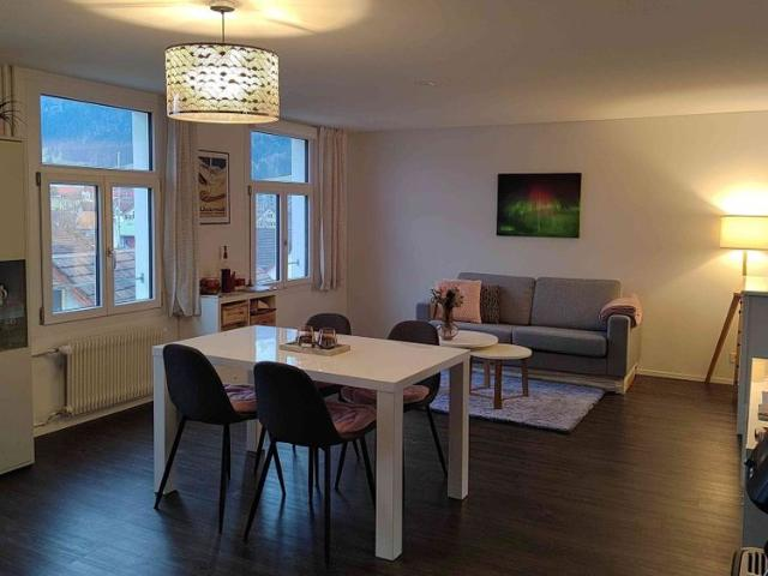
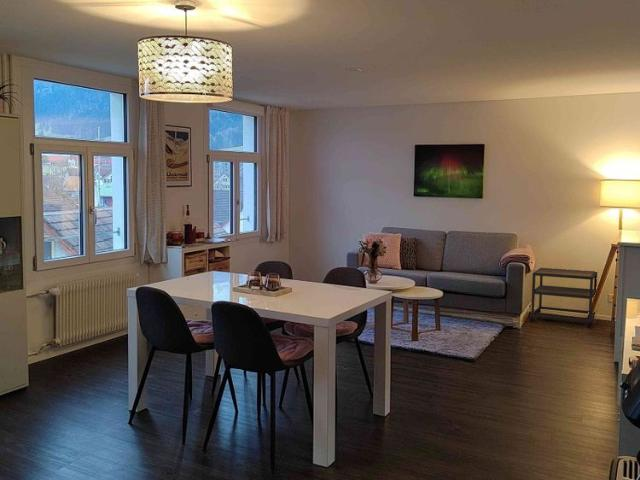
+ side table (563, 295)
